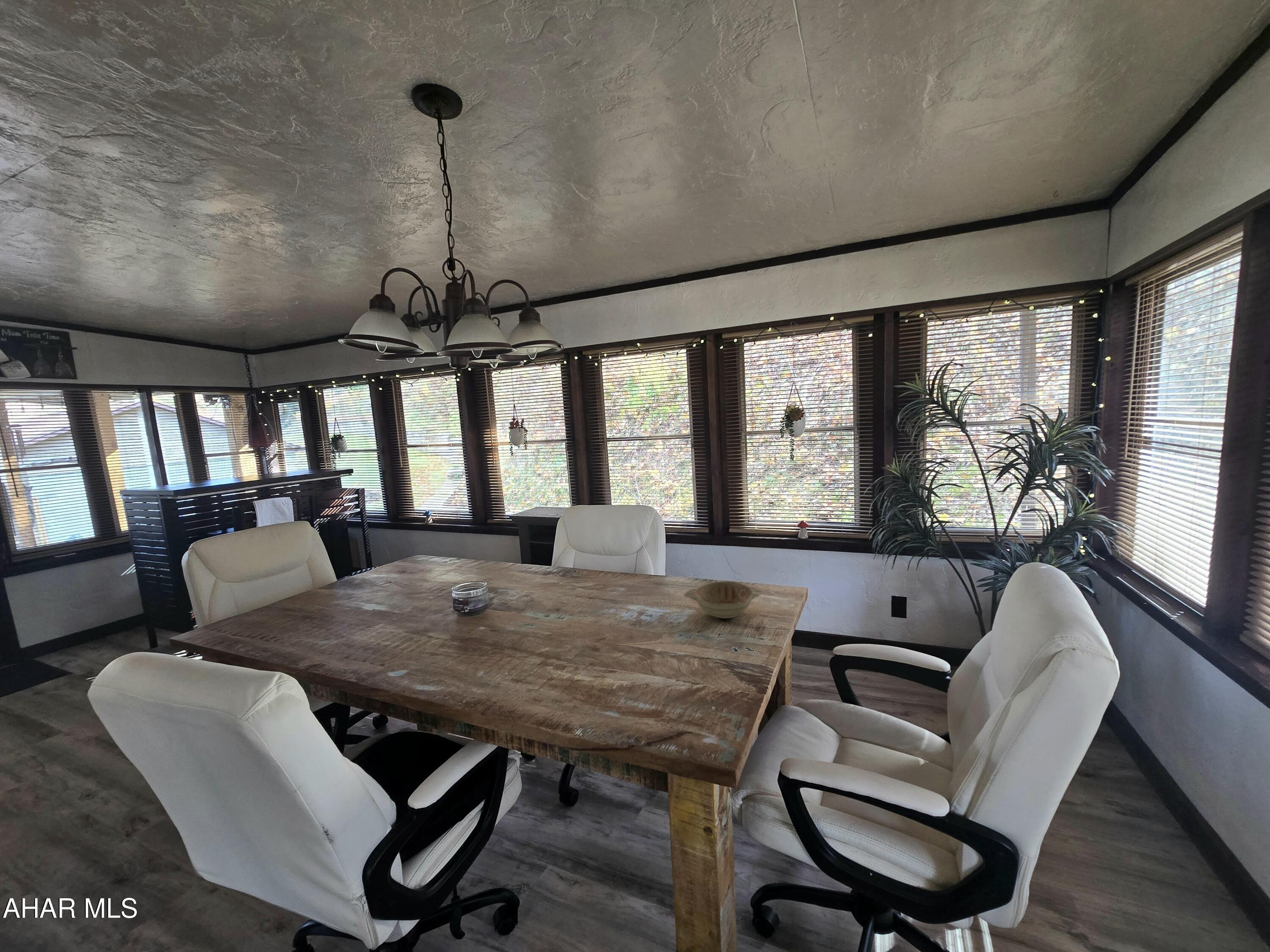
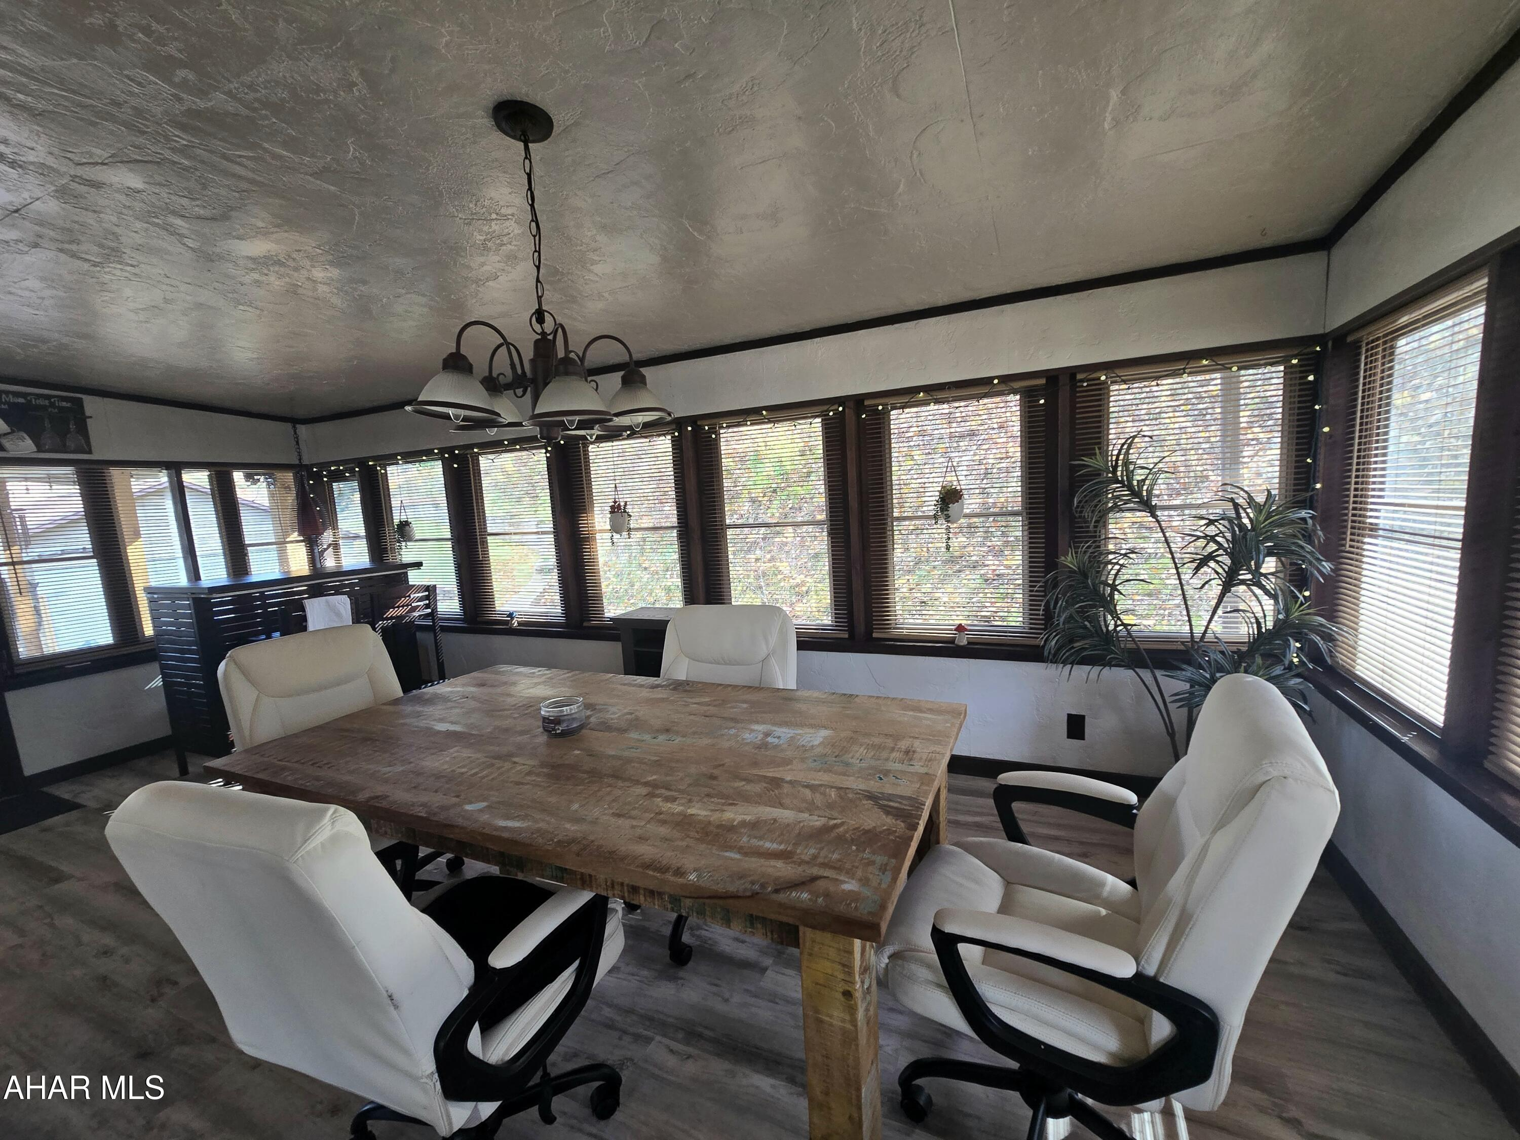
- decorative bowl (723, 602)
